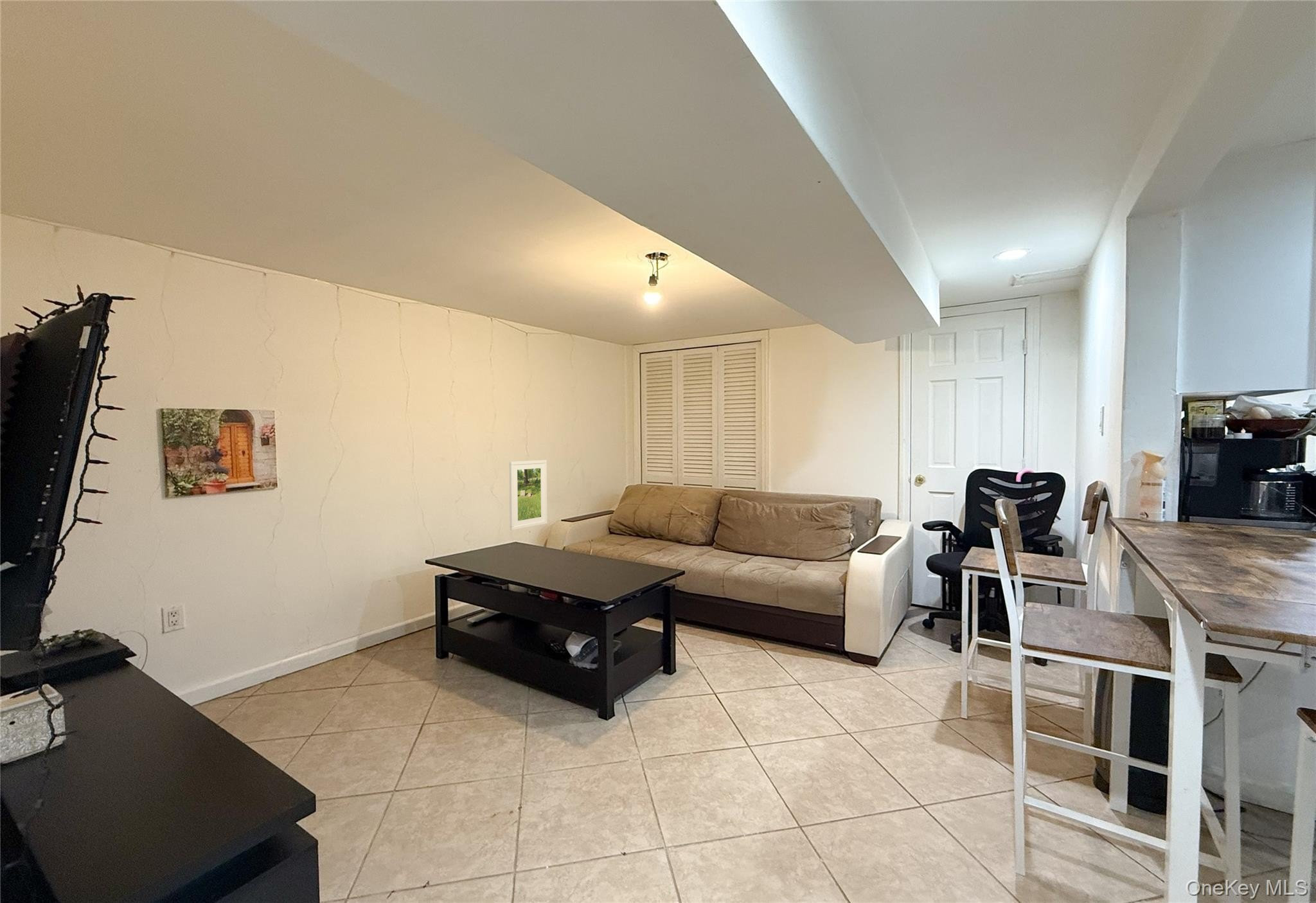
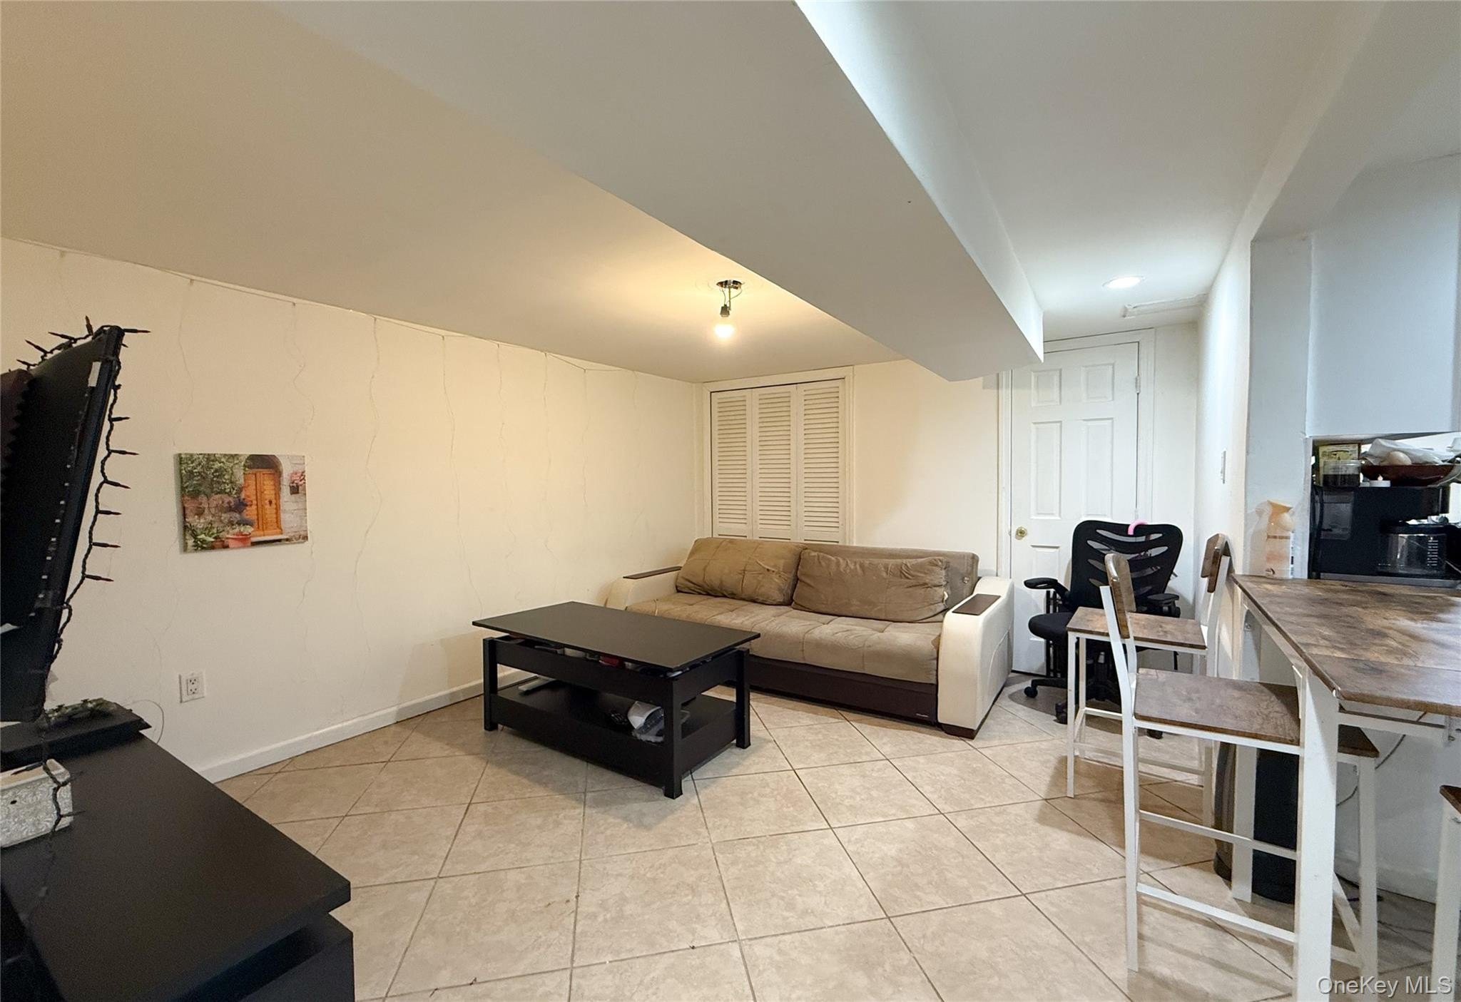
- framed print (529, 494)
